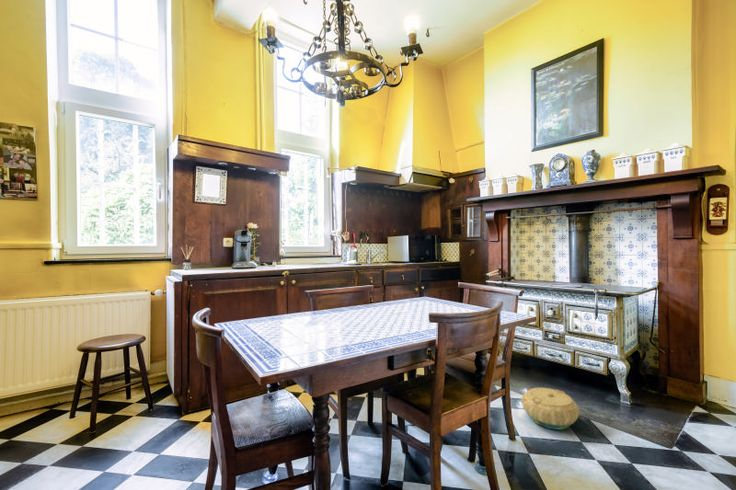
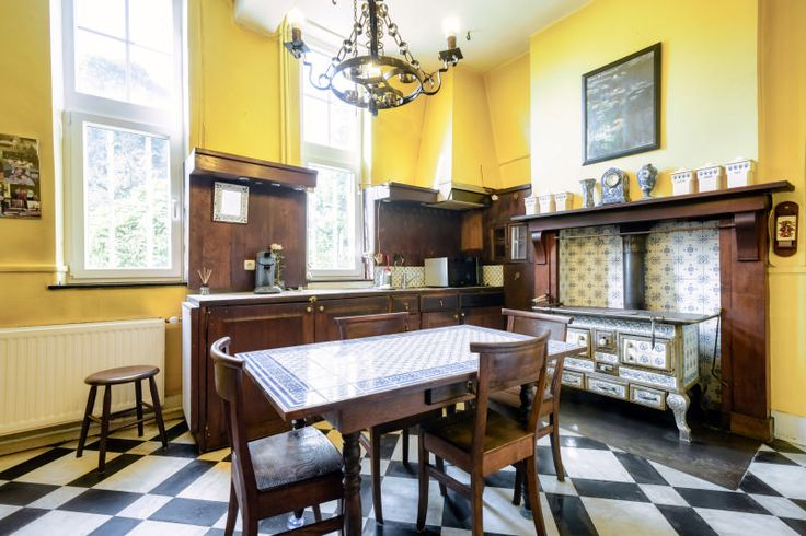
- basket (549, 406)
